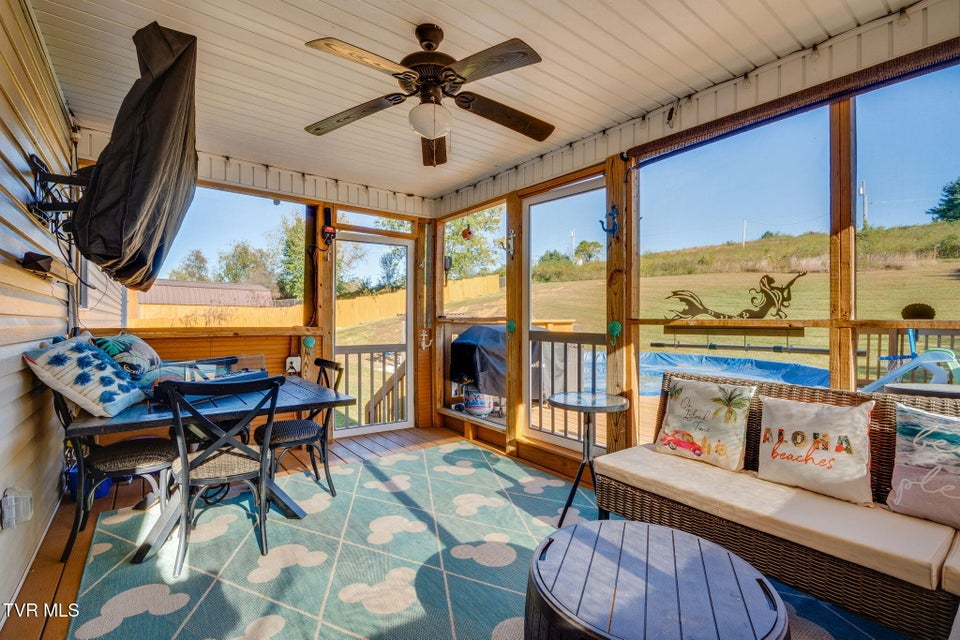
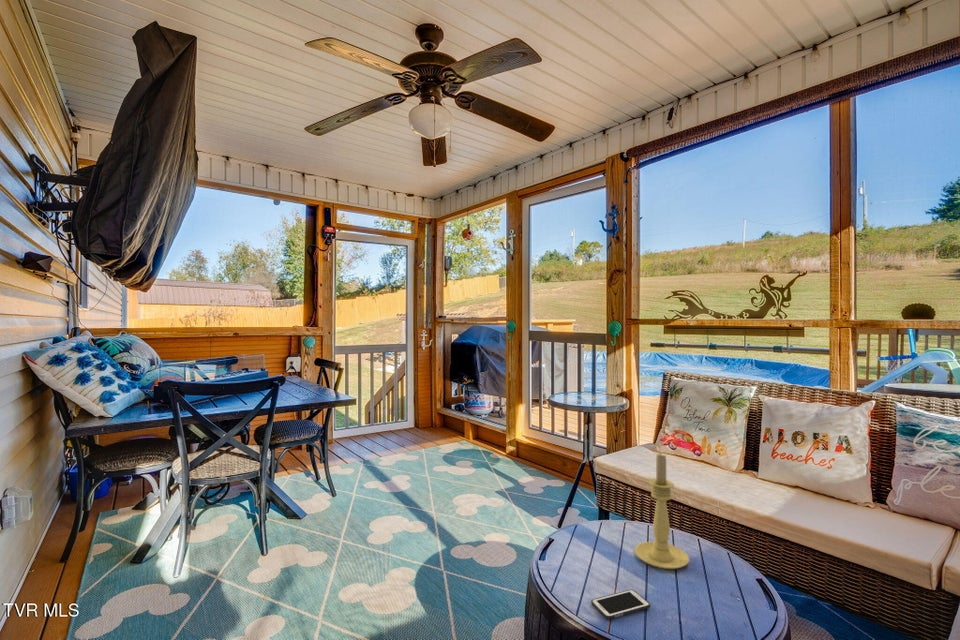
+ cell phone (620, 603)
+ candle holder (661, 505)
